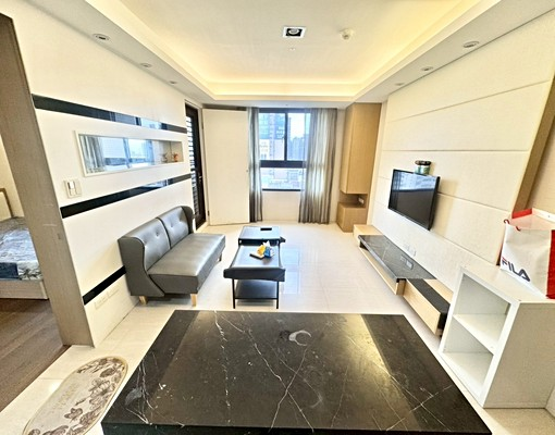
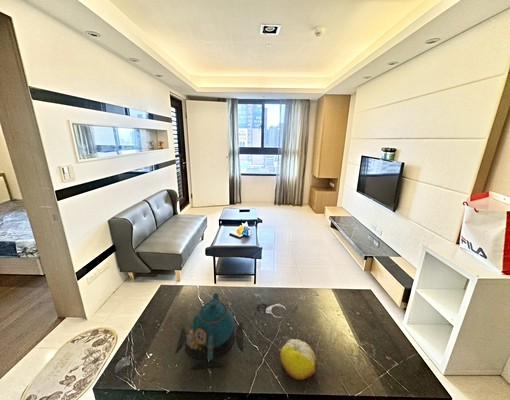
+ fruit (298, 355)
+ teapot (210, 320)
